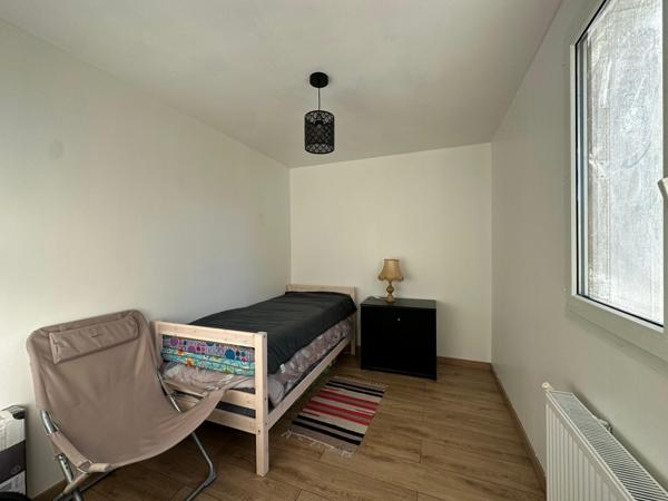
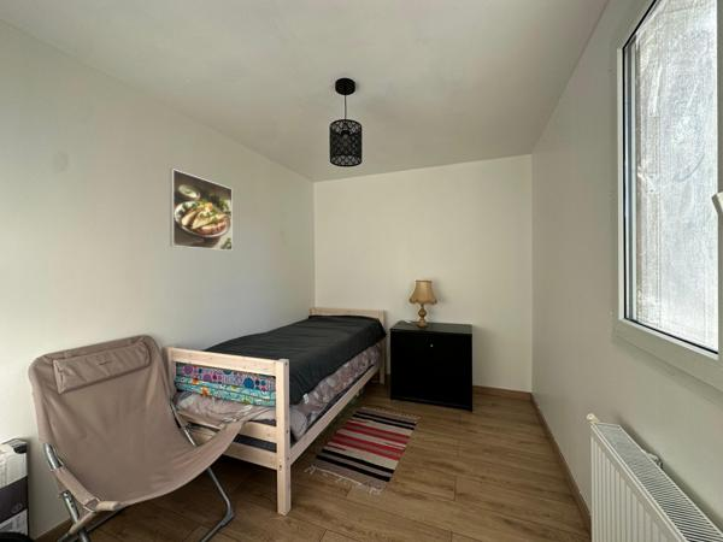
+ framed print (204, 213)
